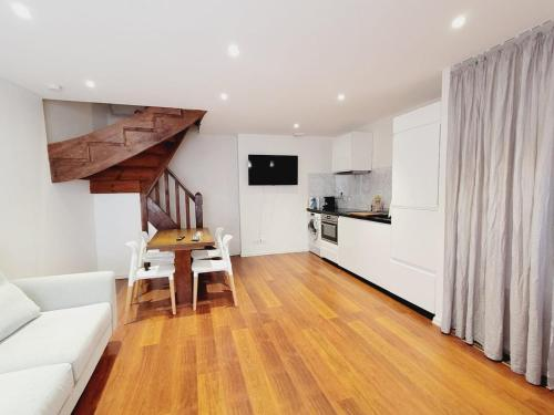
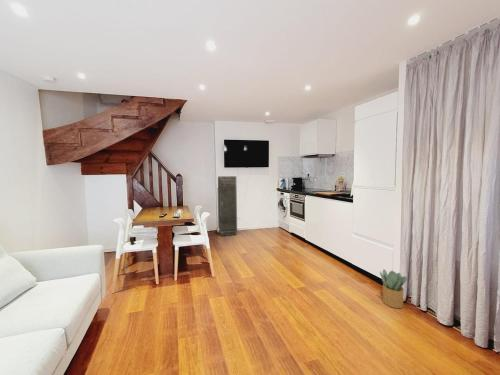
+ potted plant (392, 287)
+ storage cabinet (227, 205)
